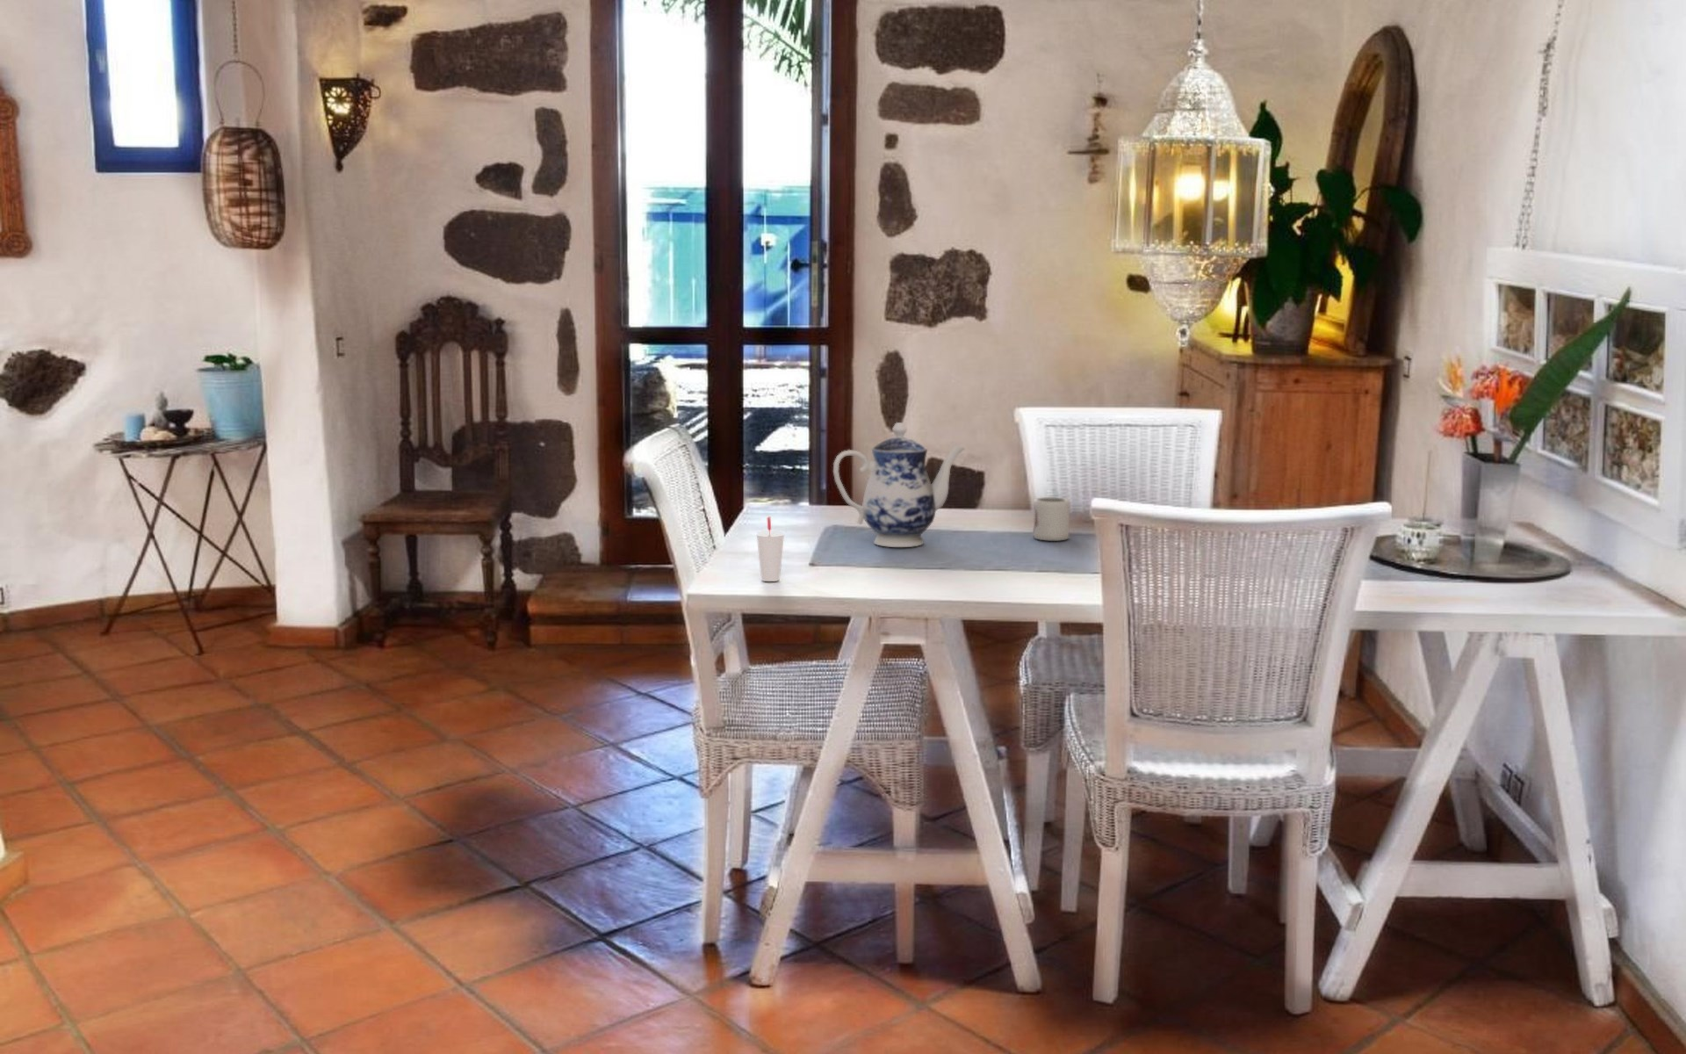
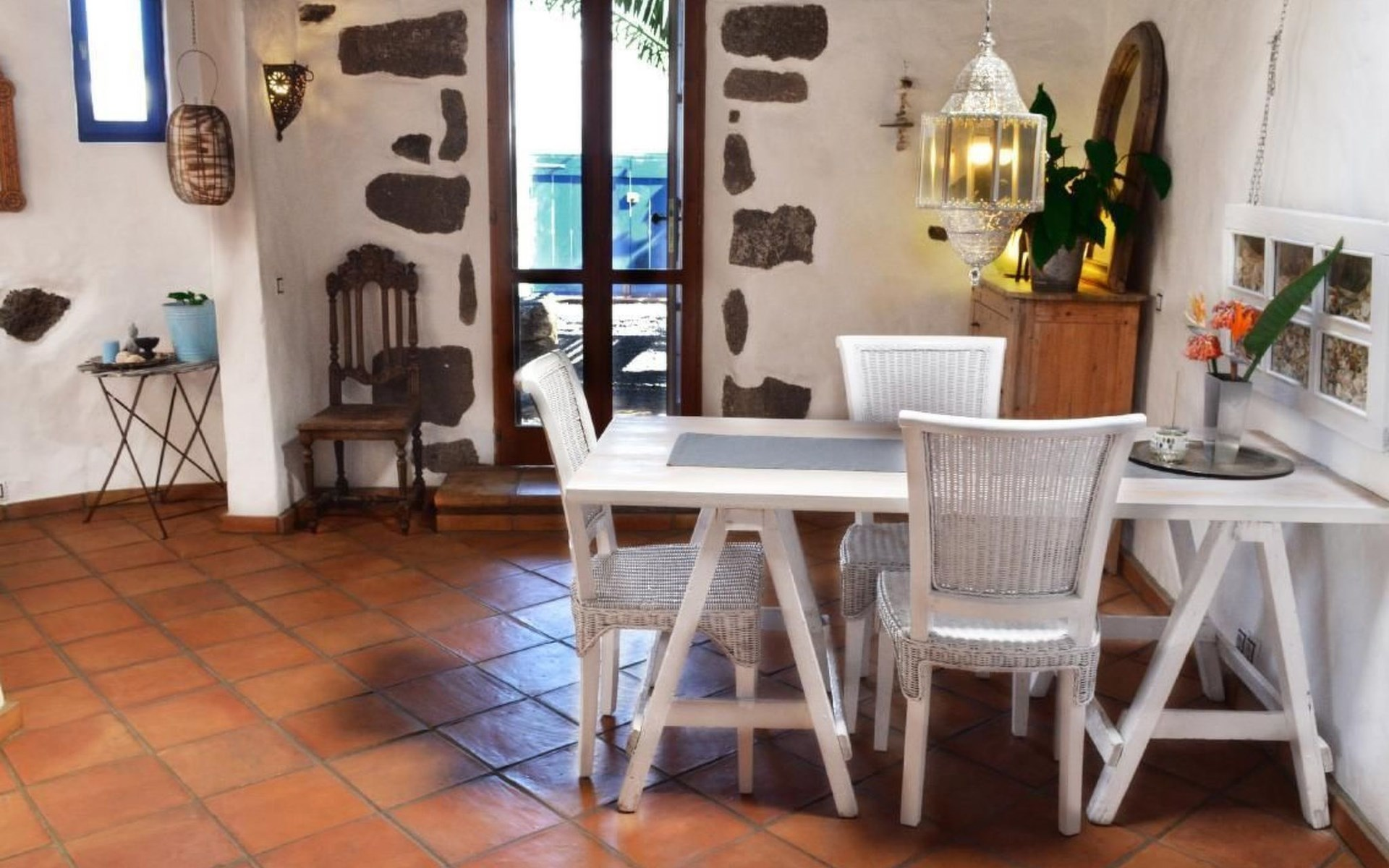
- cup (770, 548)
- teapot (899, 483)
- cup (1052, 517)
